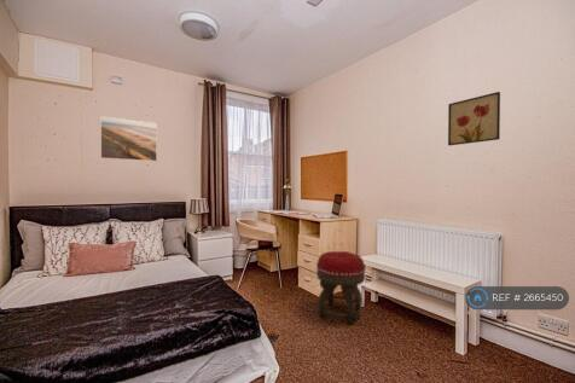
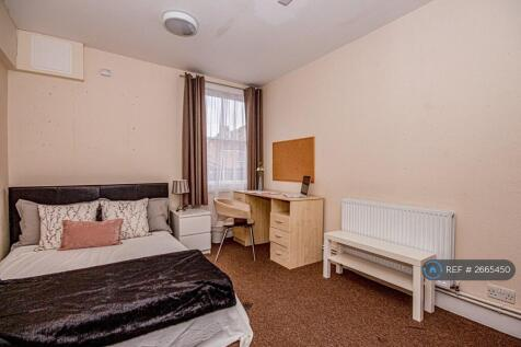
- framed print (129, 139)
- footstool (339, 283)
- wall art (472, 120)
